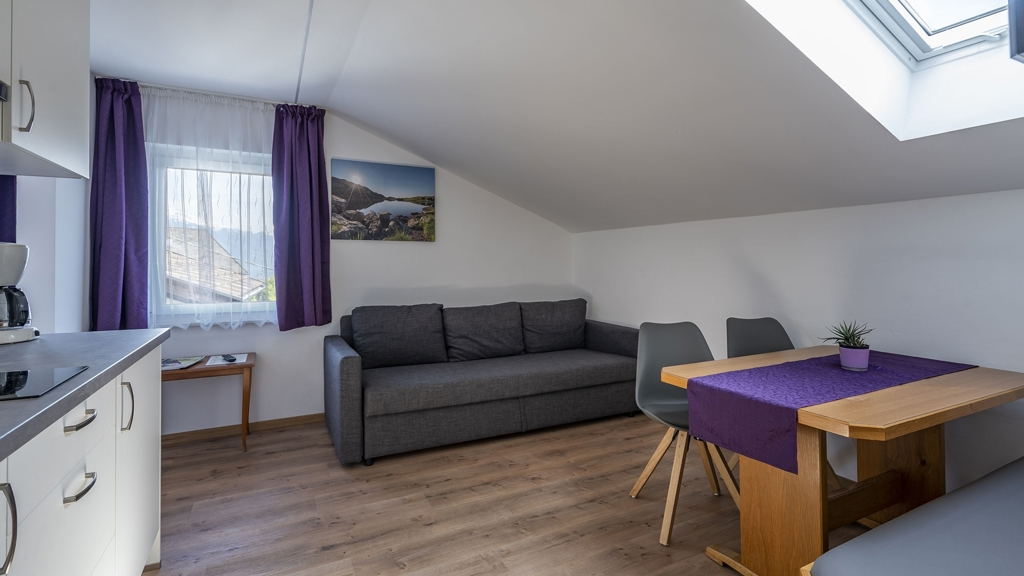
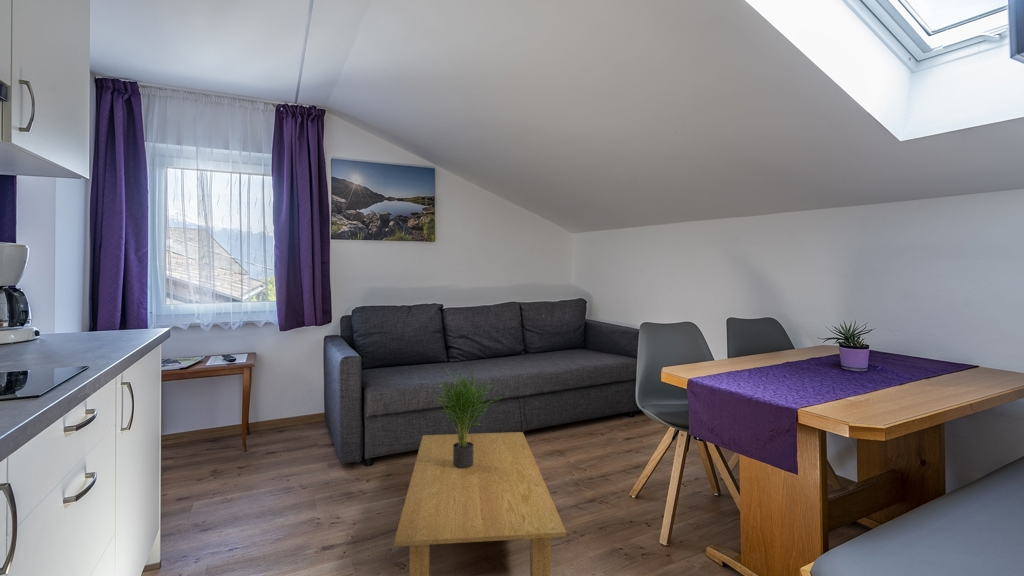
+ potted plant (468, 413)
+ coffee table (476, 496)
